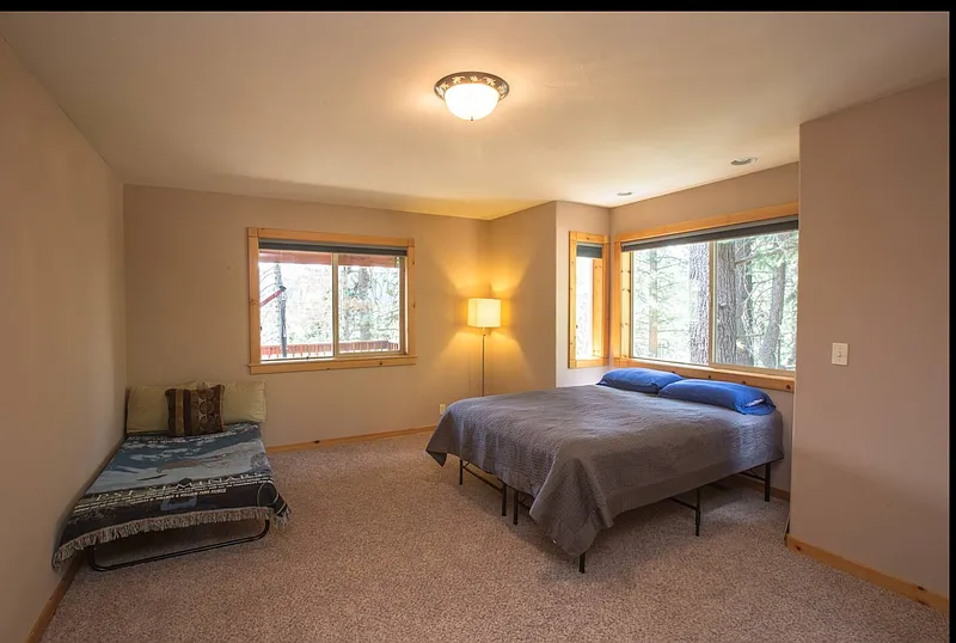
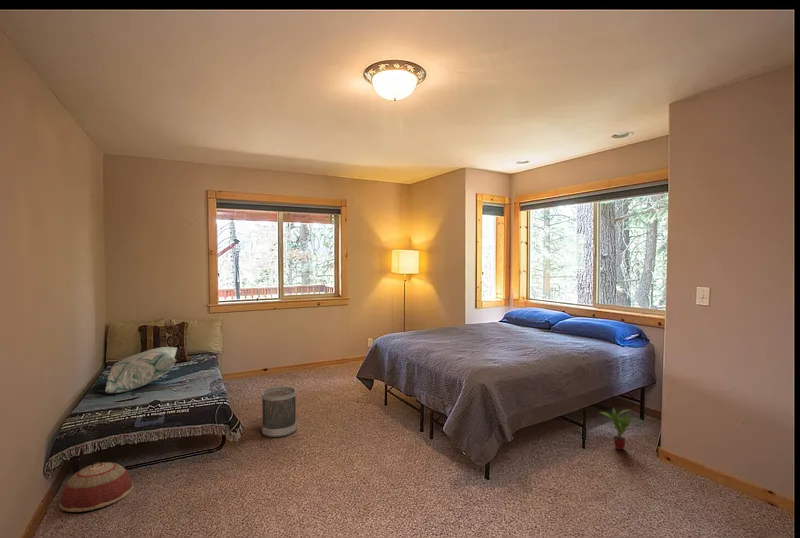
+ basket (97, 478)
+ wastebasket (279, 410)
+ decorative pillow (145, 368)
+ potted plant (618, 430)
